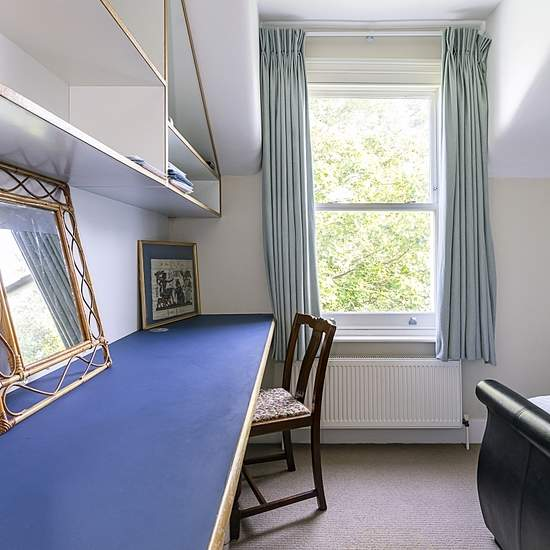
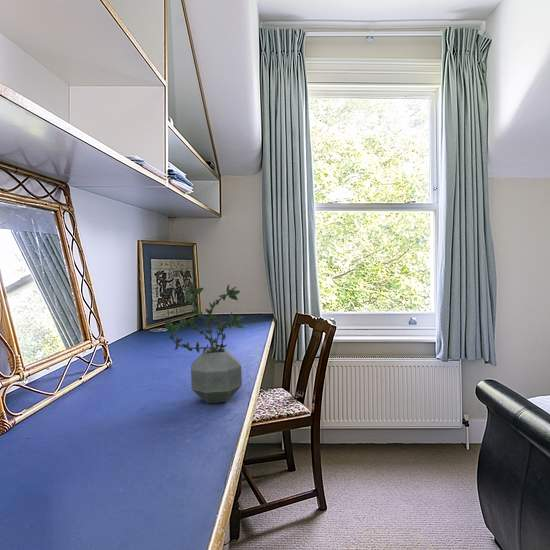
+ potted plant (208, 339)
